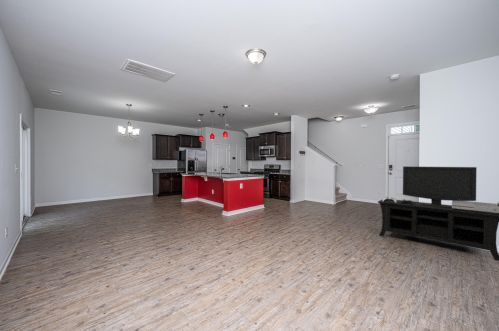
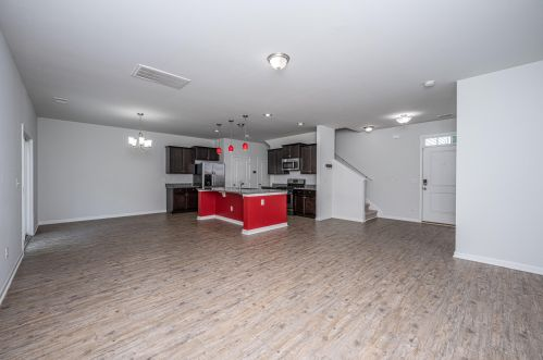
- media console (432, 205)
